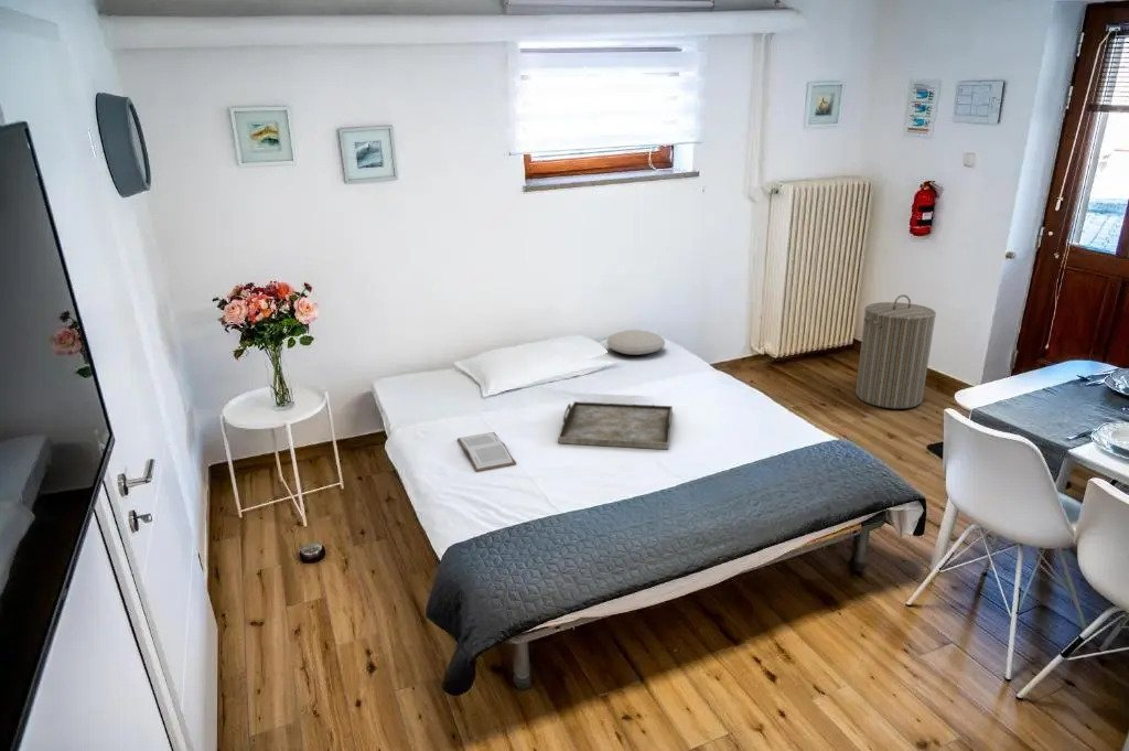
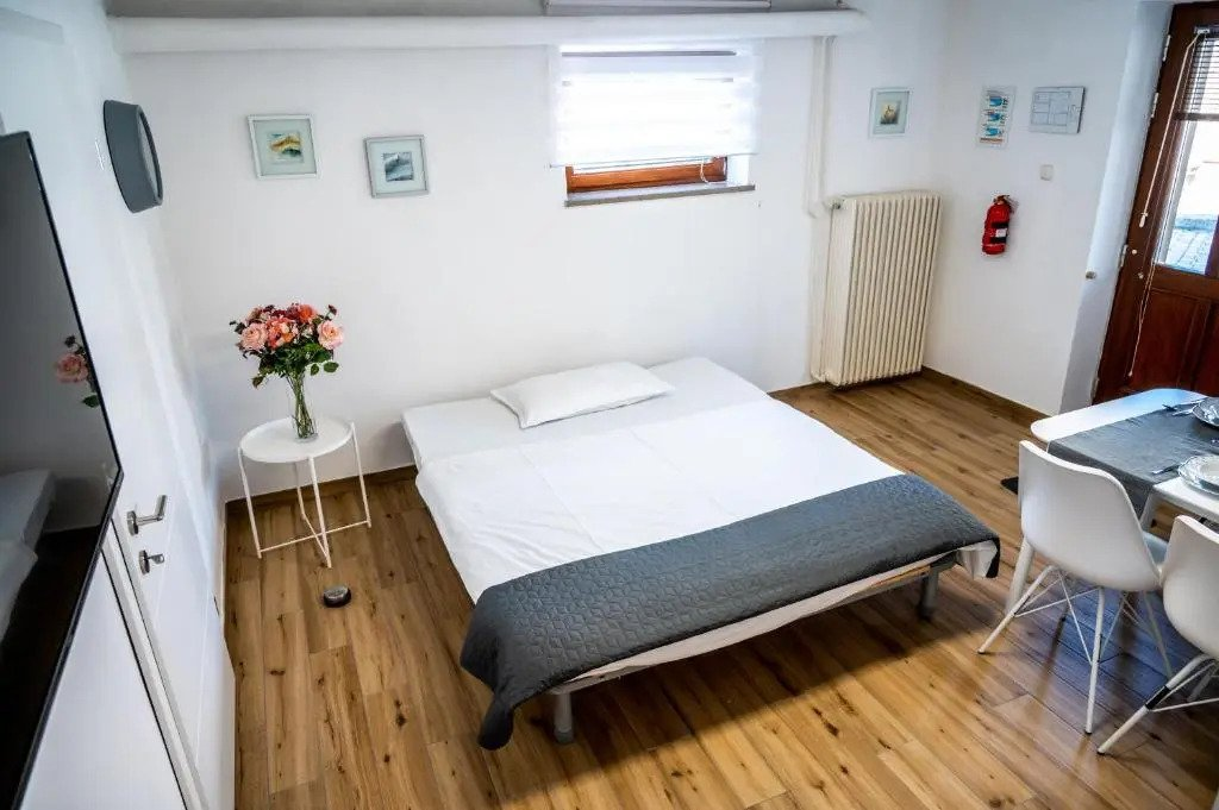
- serving tray (617, 418)
- cushion (635, 341)
- laundry hamper (894, 347)
- book (485, 449)
